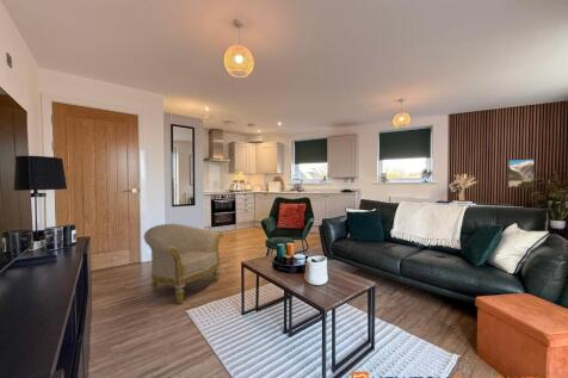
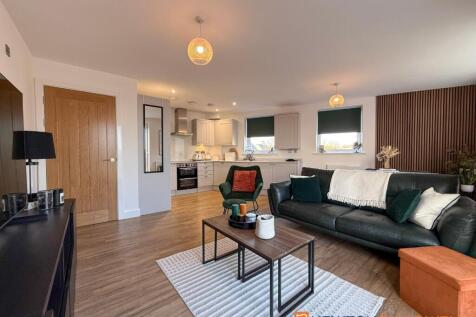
- armchair (181, 256)
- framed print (520, 173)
